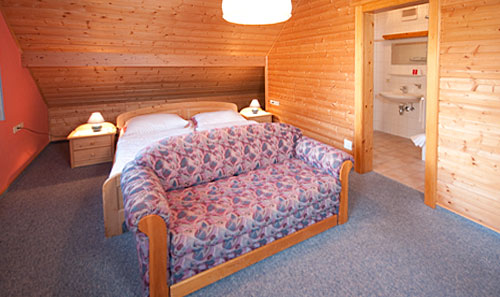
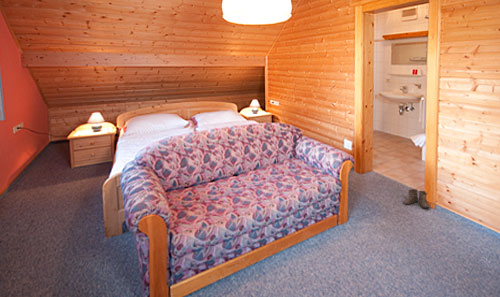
+ boots (416, 197)
